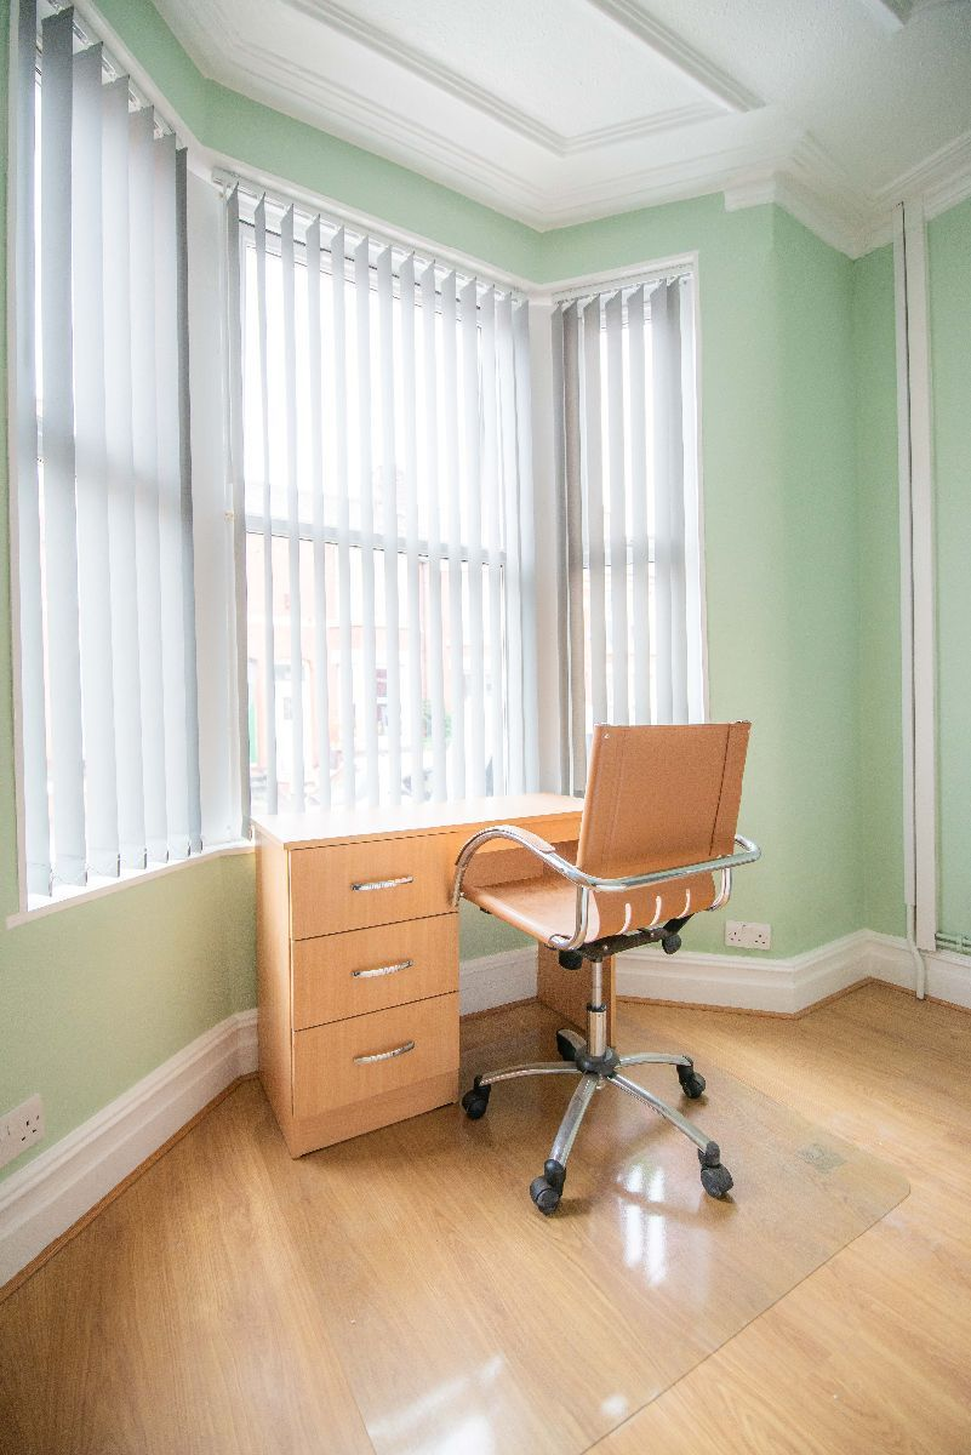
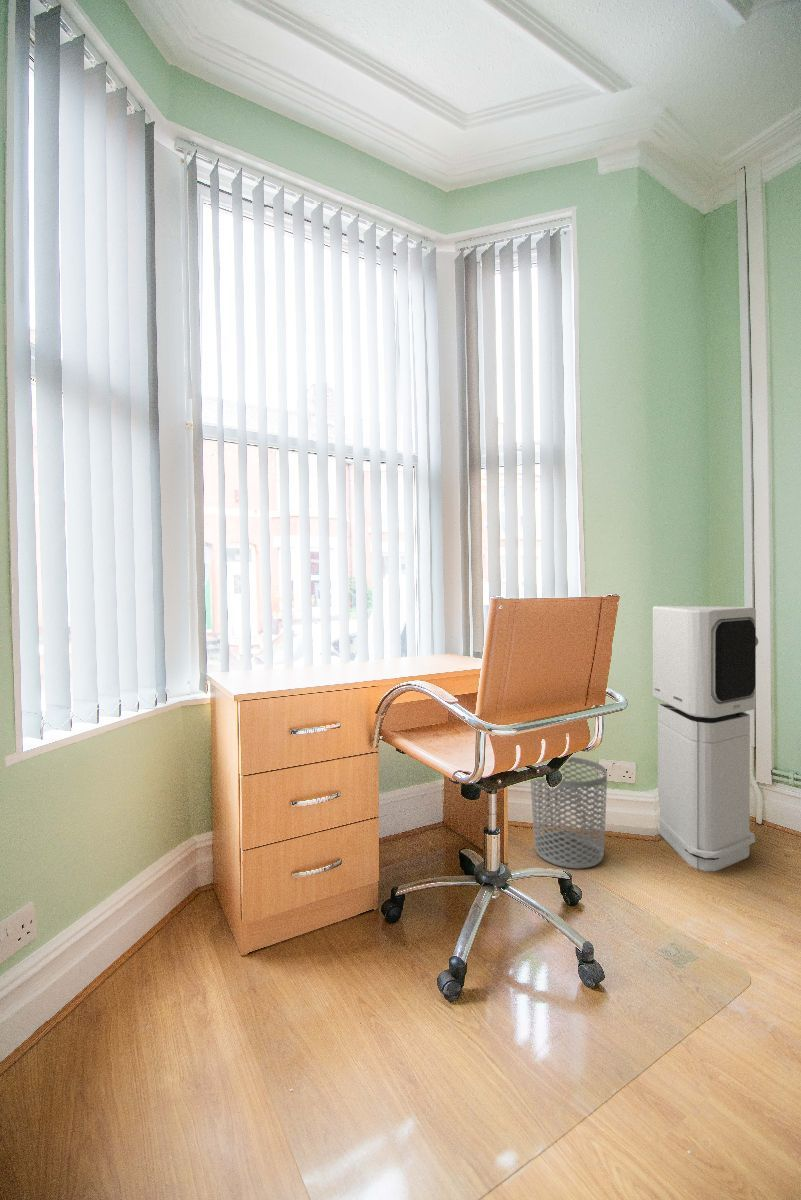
+ air purifier (693, 728)
+ waste bin (568, 810)
